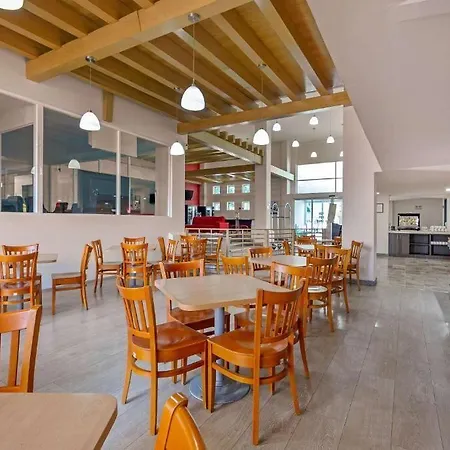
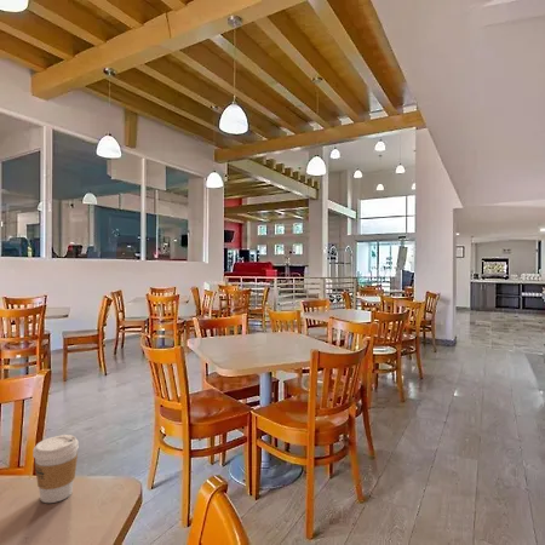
+ coffee cup (56, 467)
